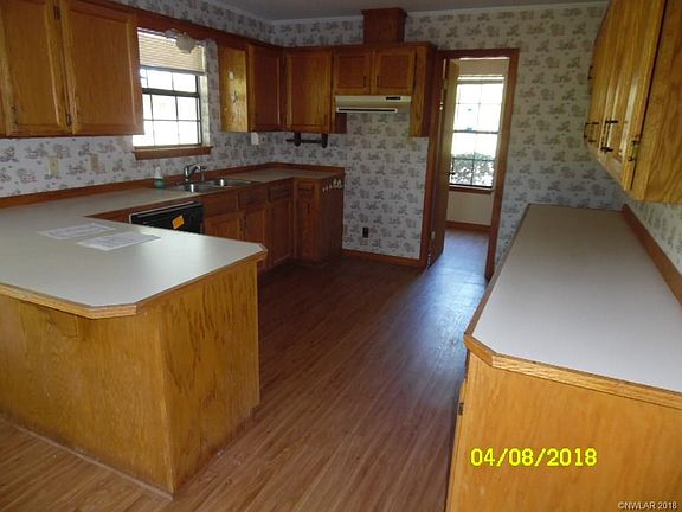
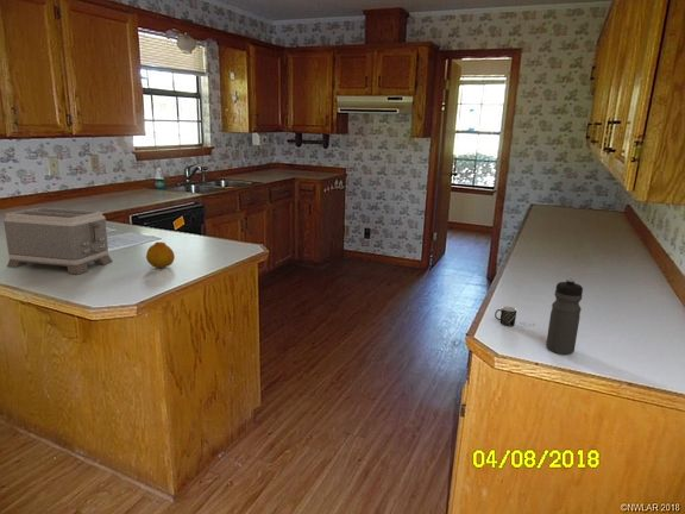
+ toaster (61, 238)
+ fruit (159, 255)
+ mug (515, 316)
+ water bottle (565, 314)
